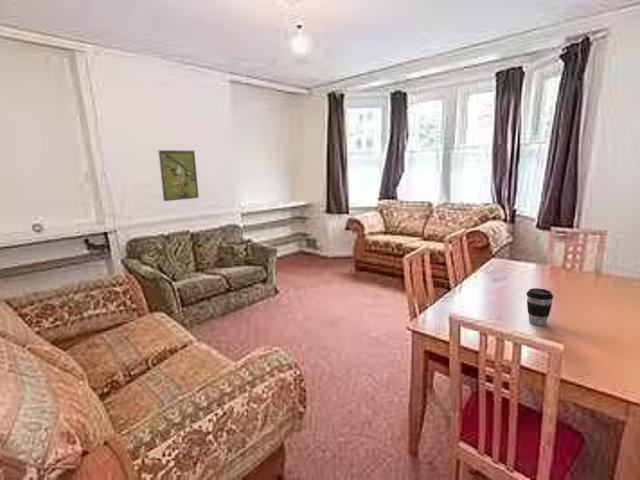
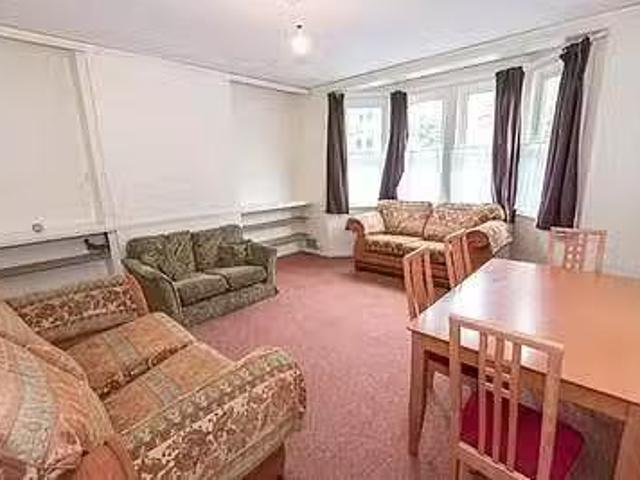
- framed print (179, 175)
- coffee cup (538, 307)
